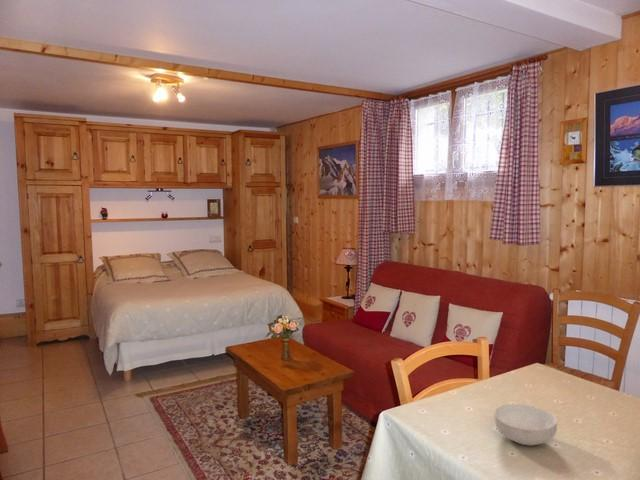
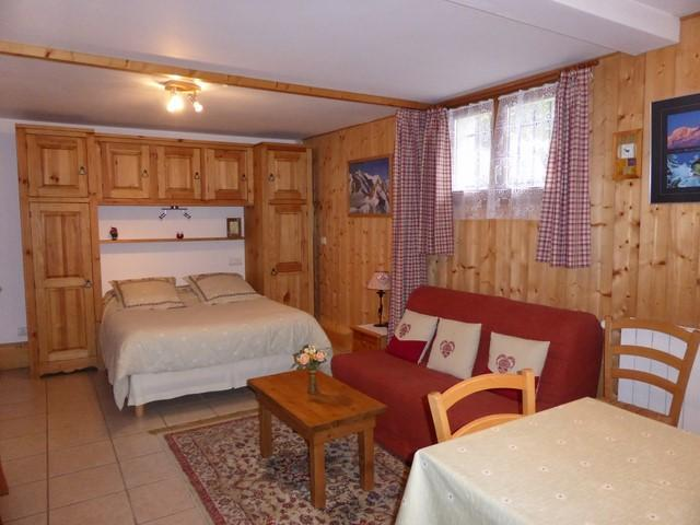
- cereal bowl (524, 427)
